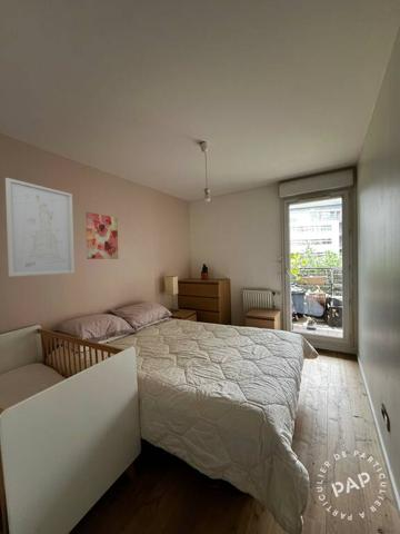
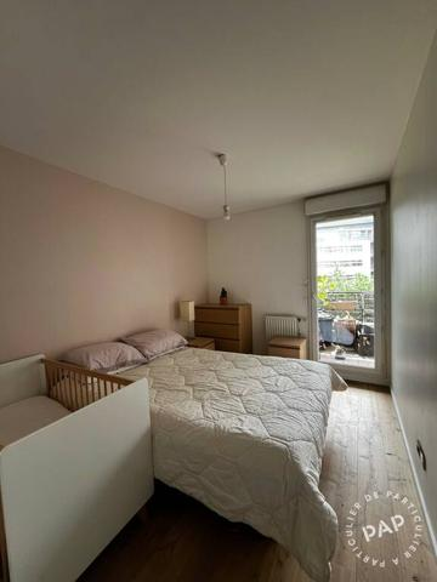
- wall art (43, 230)
- wall art (102, 237)
